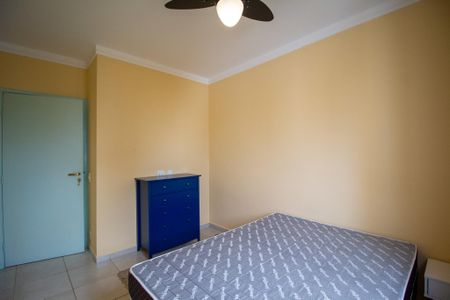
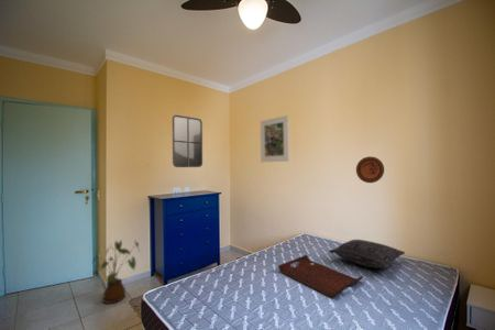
+ home mirror (187, 142)
+ pillow (366, 252)
+ decorative plate (370, 169)
+ serving tray (318, 273)
+ house plant (118, 271)
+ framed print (274, 140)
